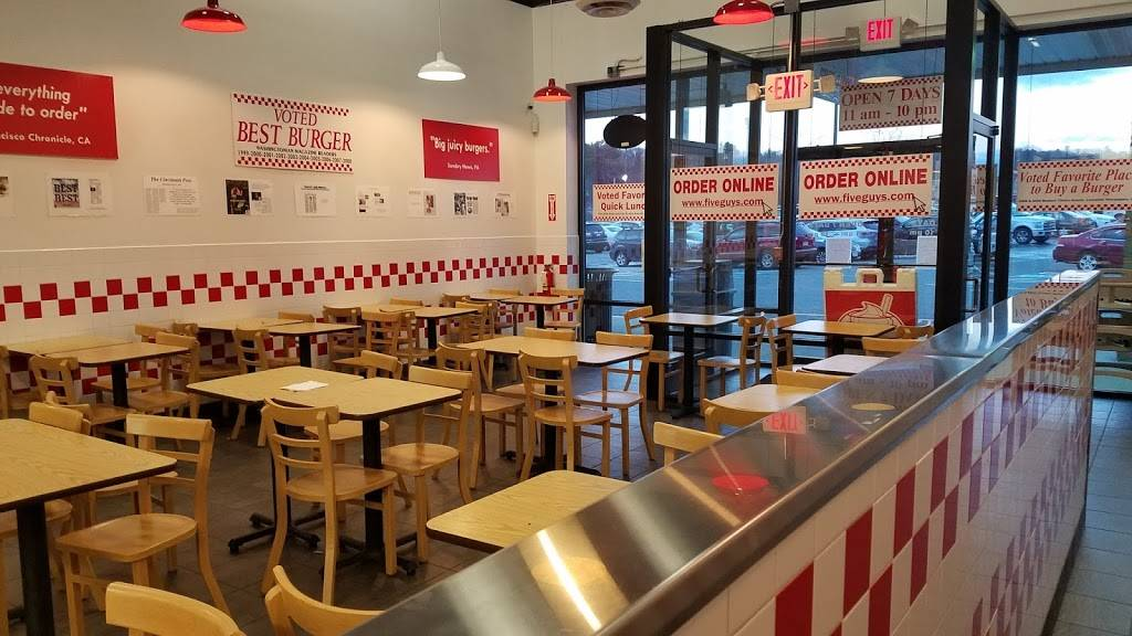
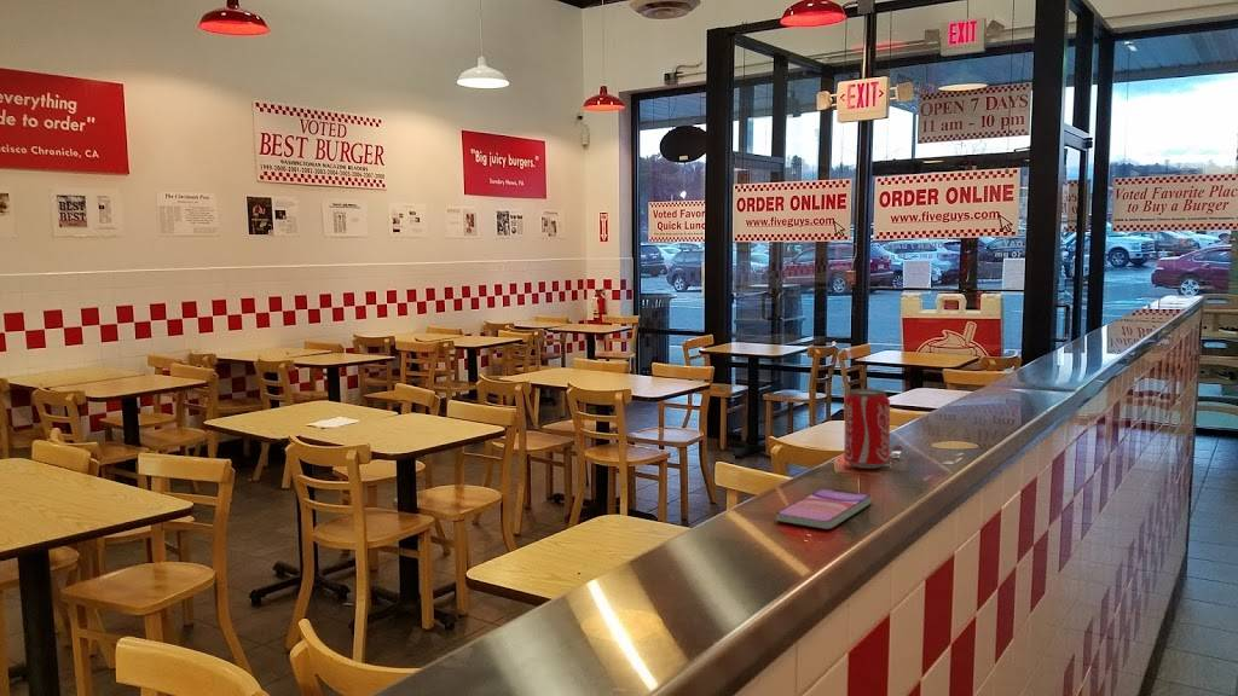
+ smartphone (825, 506)
+ beverage can (875, 425)
